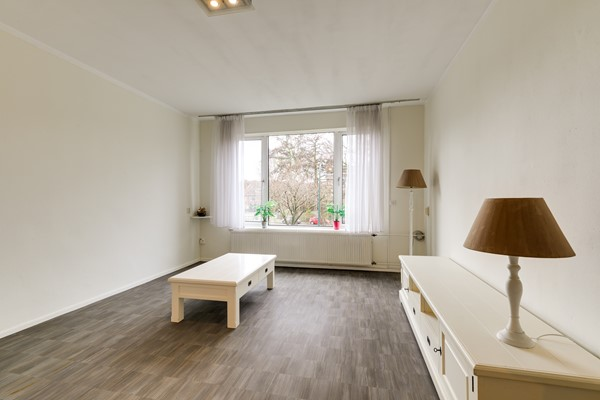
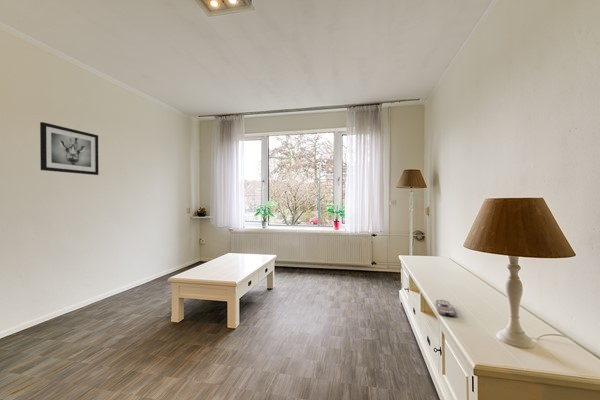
+ wall art (72, 151)
+ remote control (444, 307)
